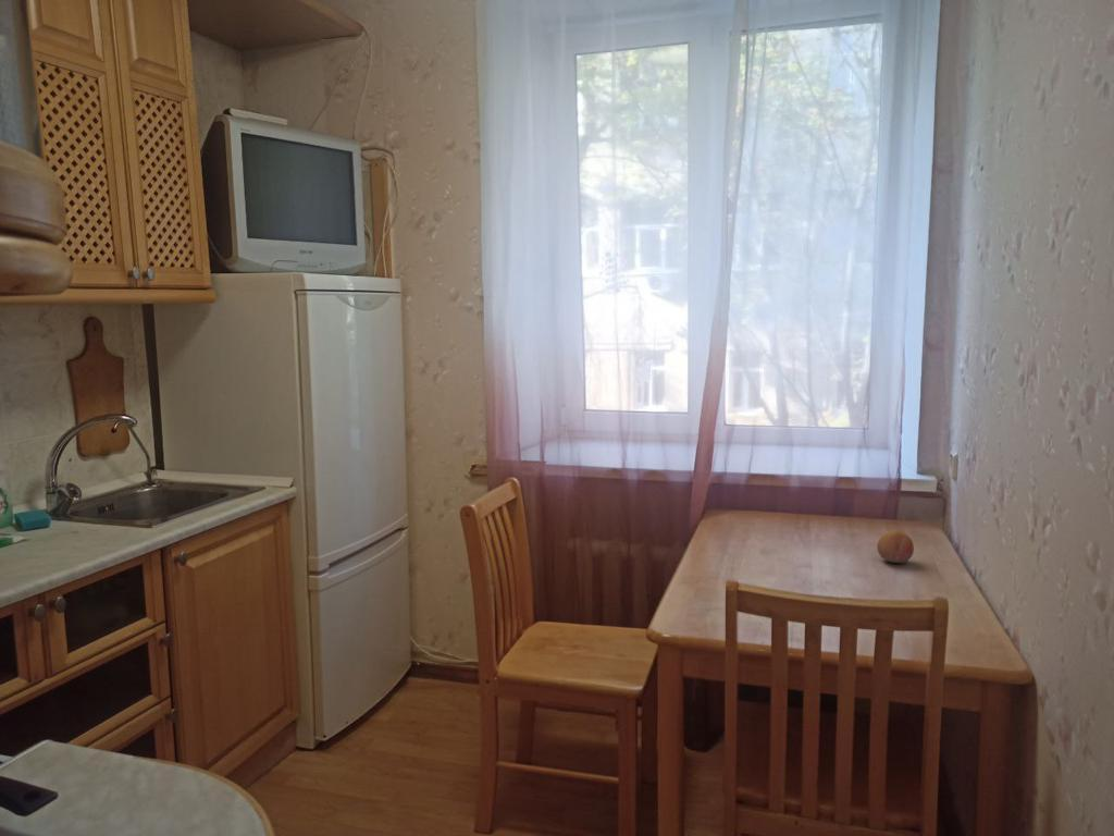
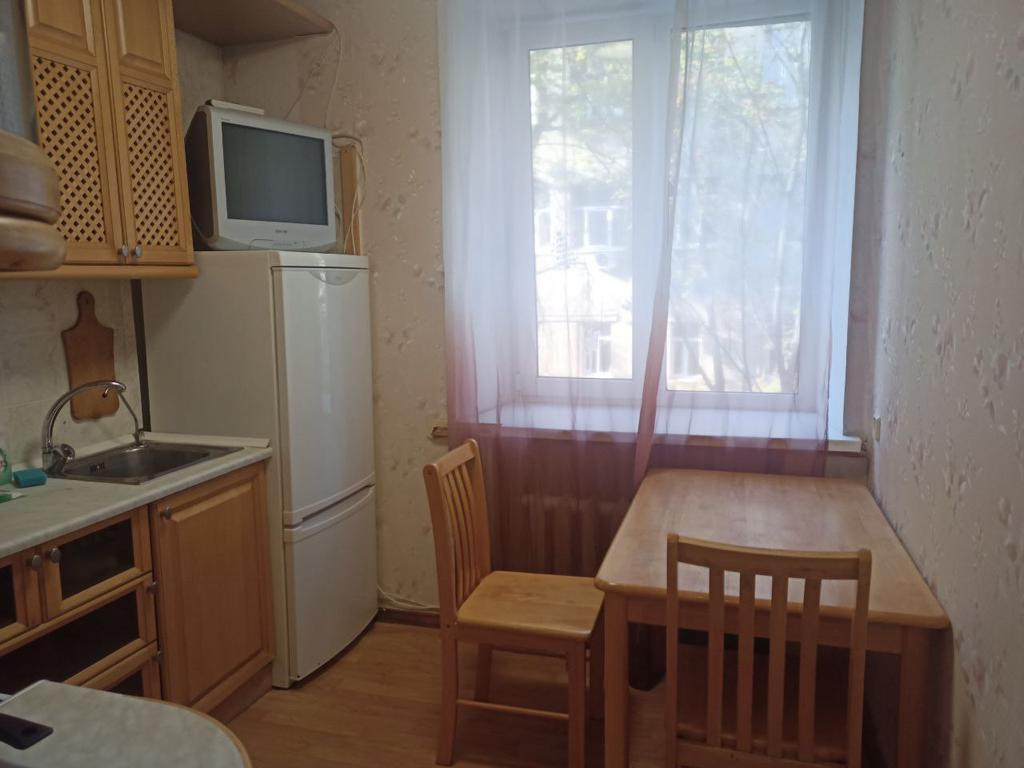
- fruit (895, 546)
